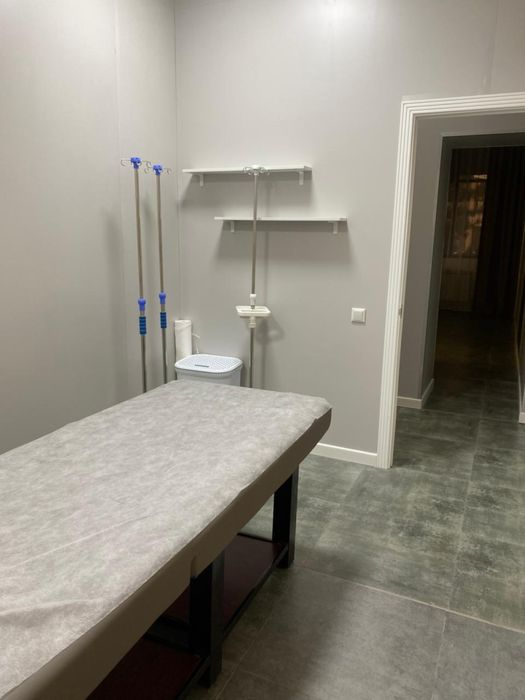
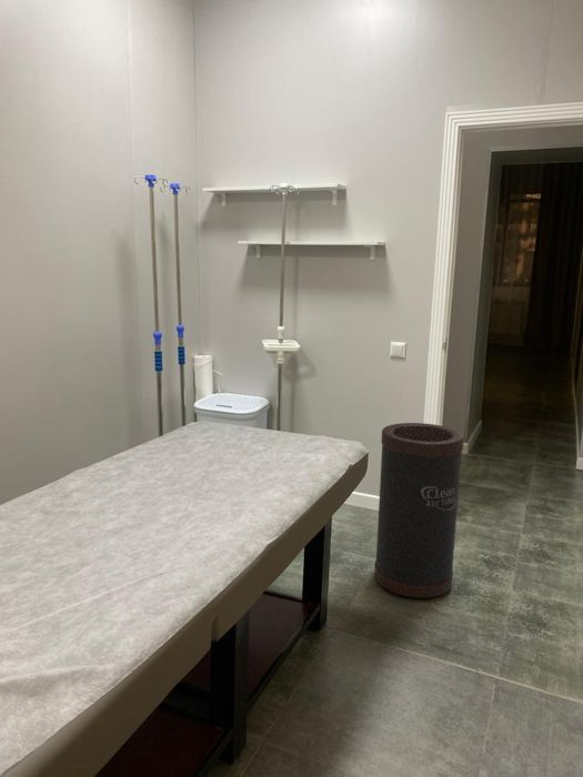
+ trash can (416, 508)
